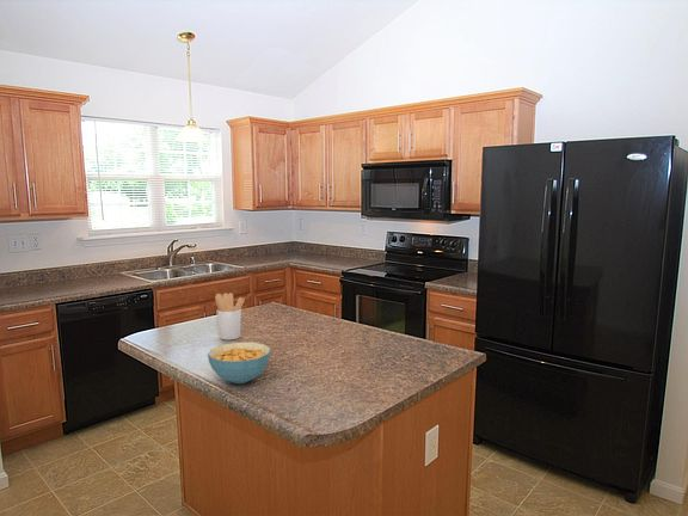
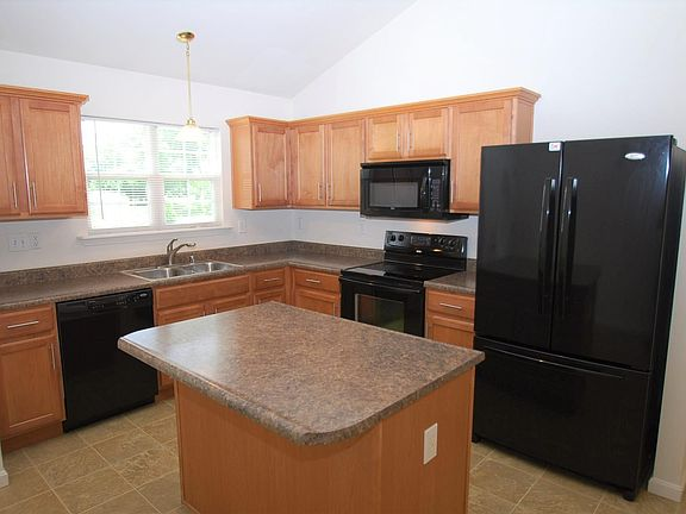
- utensil holder (227, 314)
- cereal bowl (240, 366)
